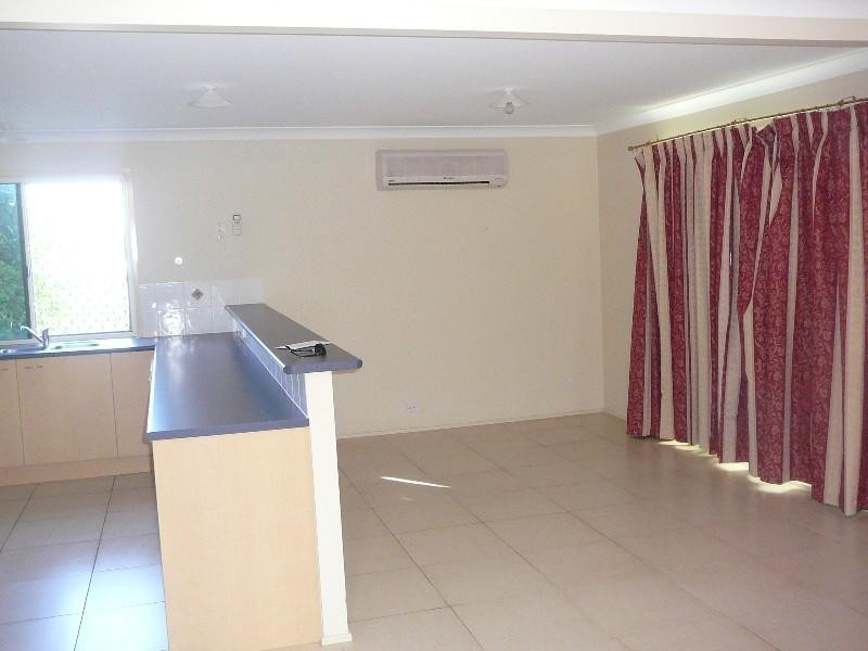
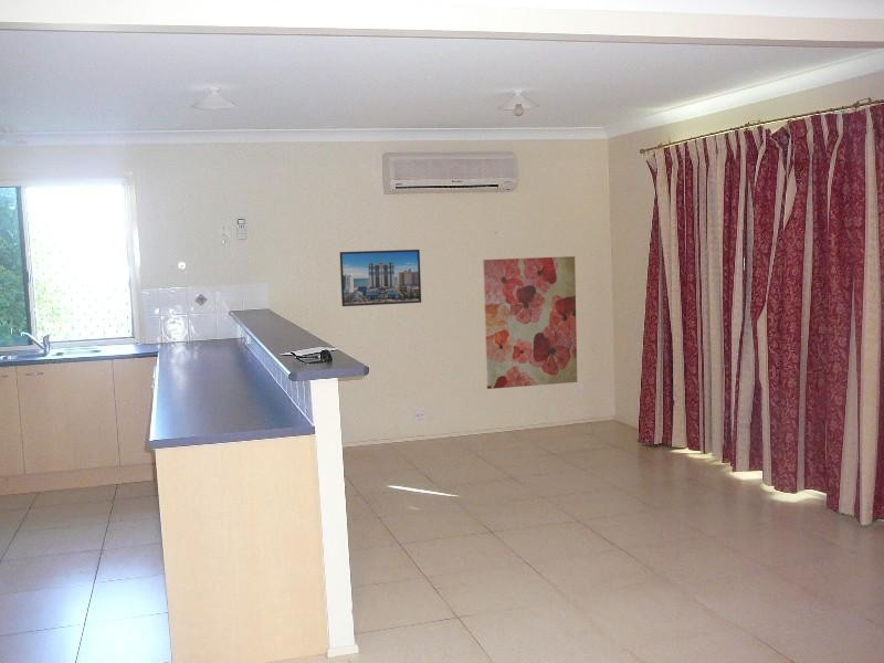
+ wall art (530, 322)
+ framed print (380, 277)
